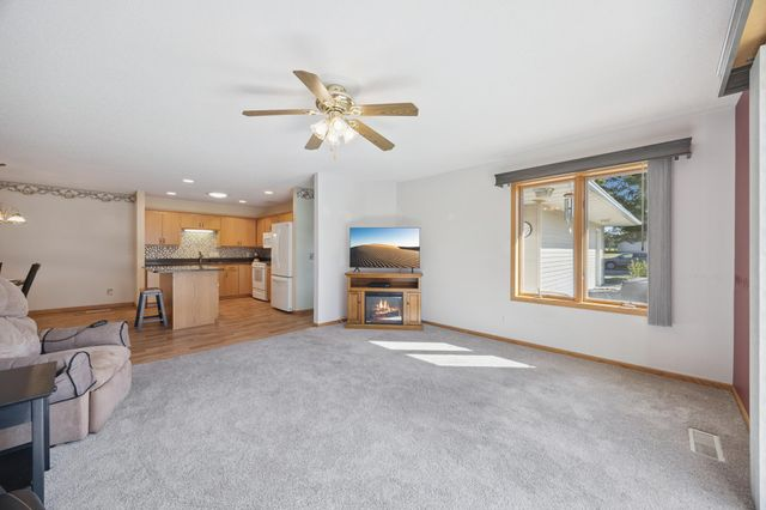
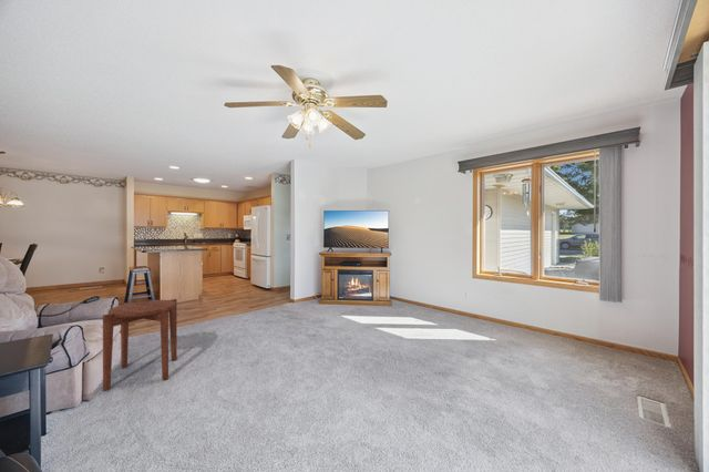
+ side table (127, 339)
